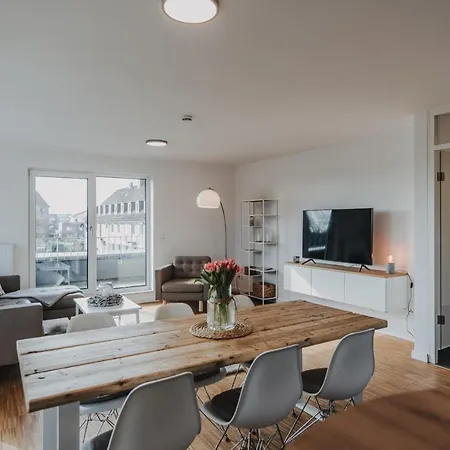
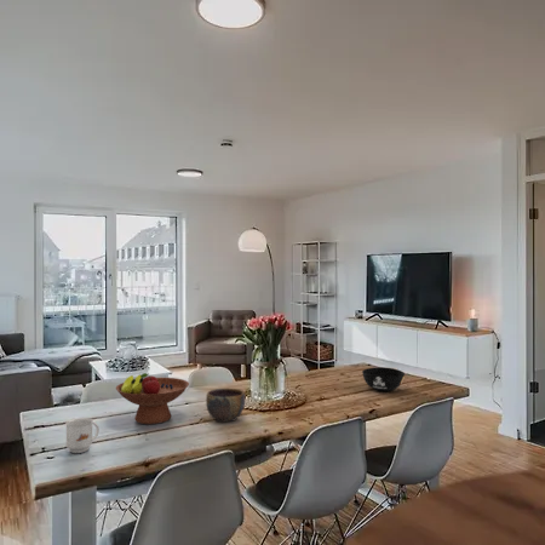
+ fruit bowl (153, 395)
+ mug (82, 435)
+ bowl (225, 405)
+ bowl (383, 380)
